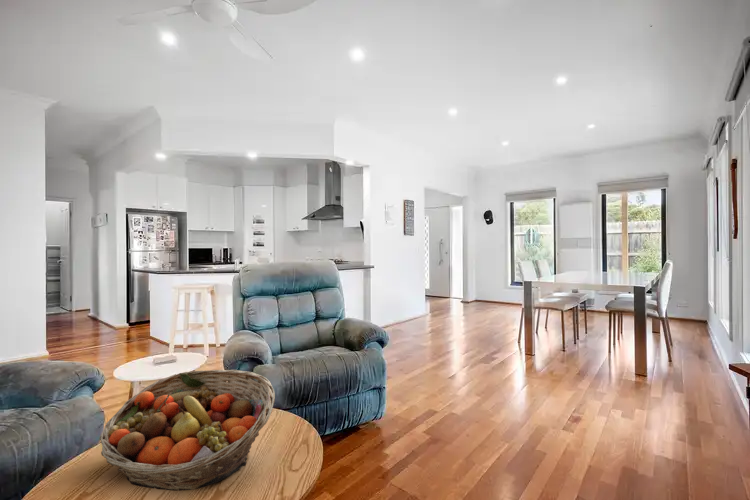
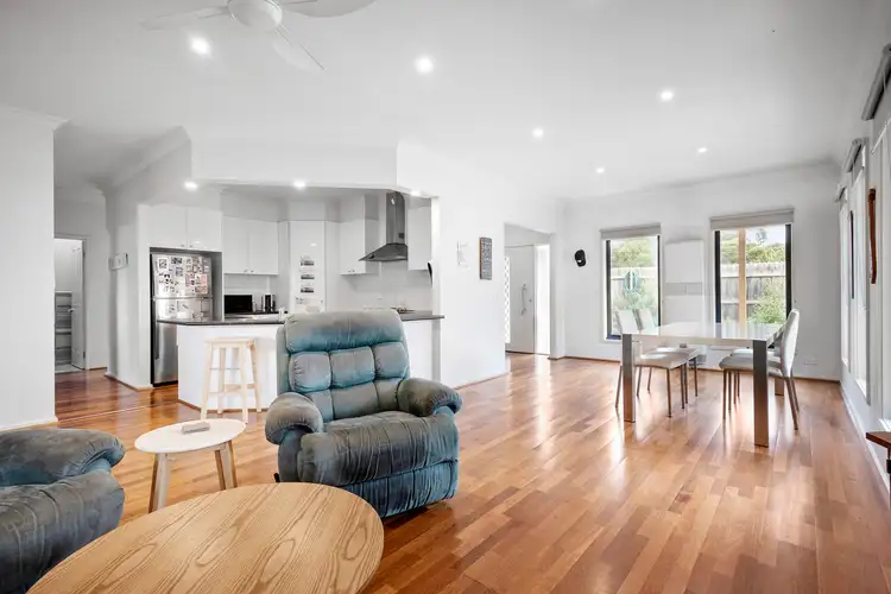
- fruit basket (193, 423)
